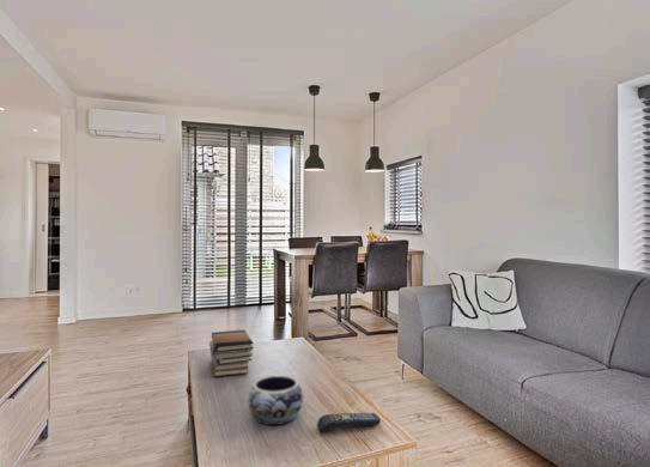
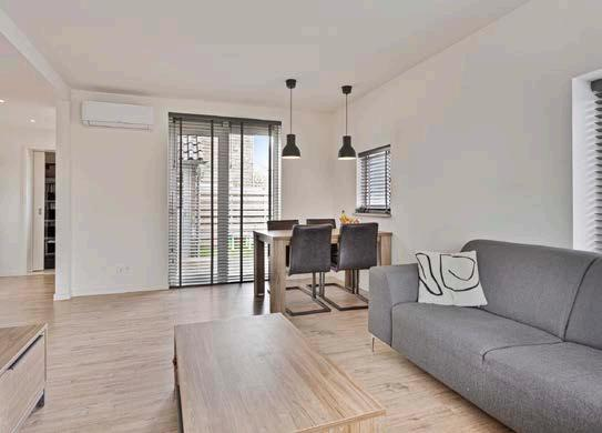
- remote control (348, 420)
- book stack (230, 351)
- decorative bowl (275, 399)
